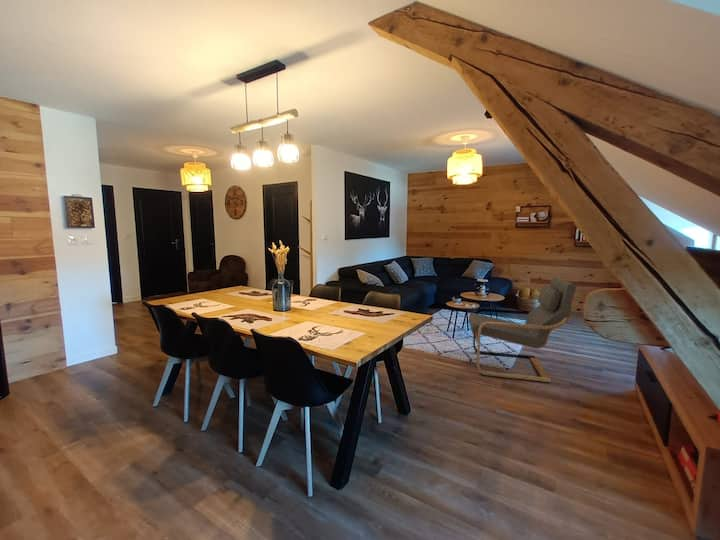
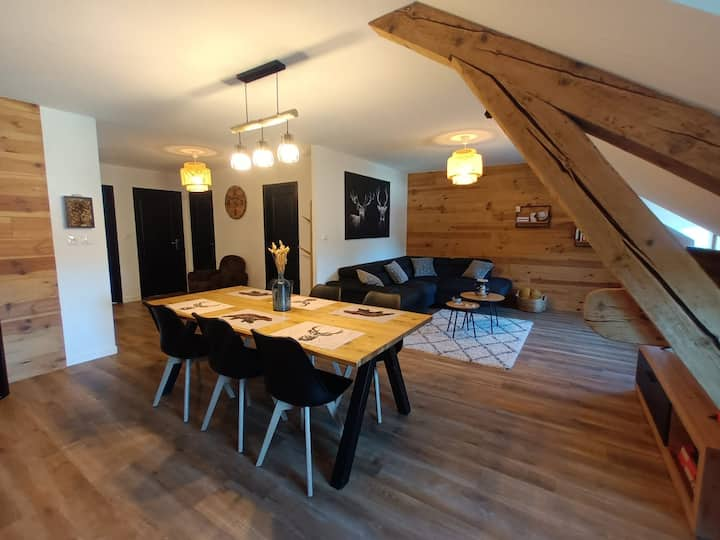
- armchair (515, 322)
